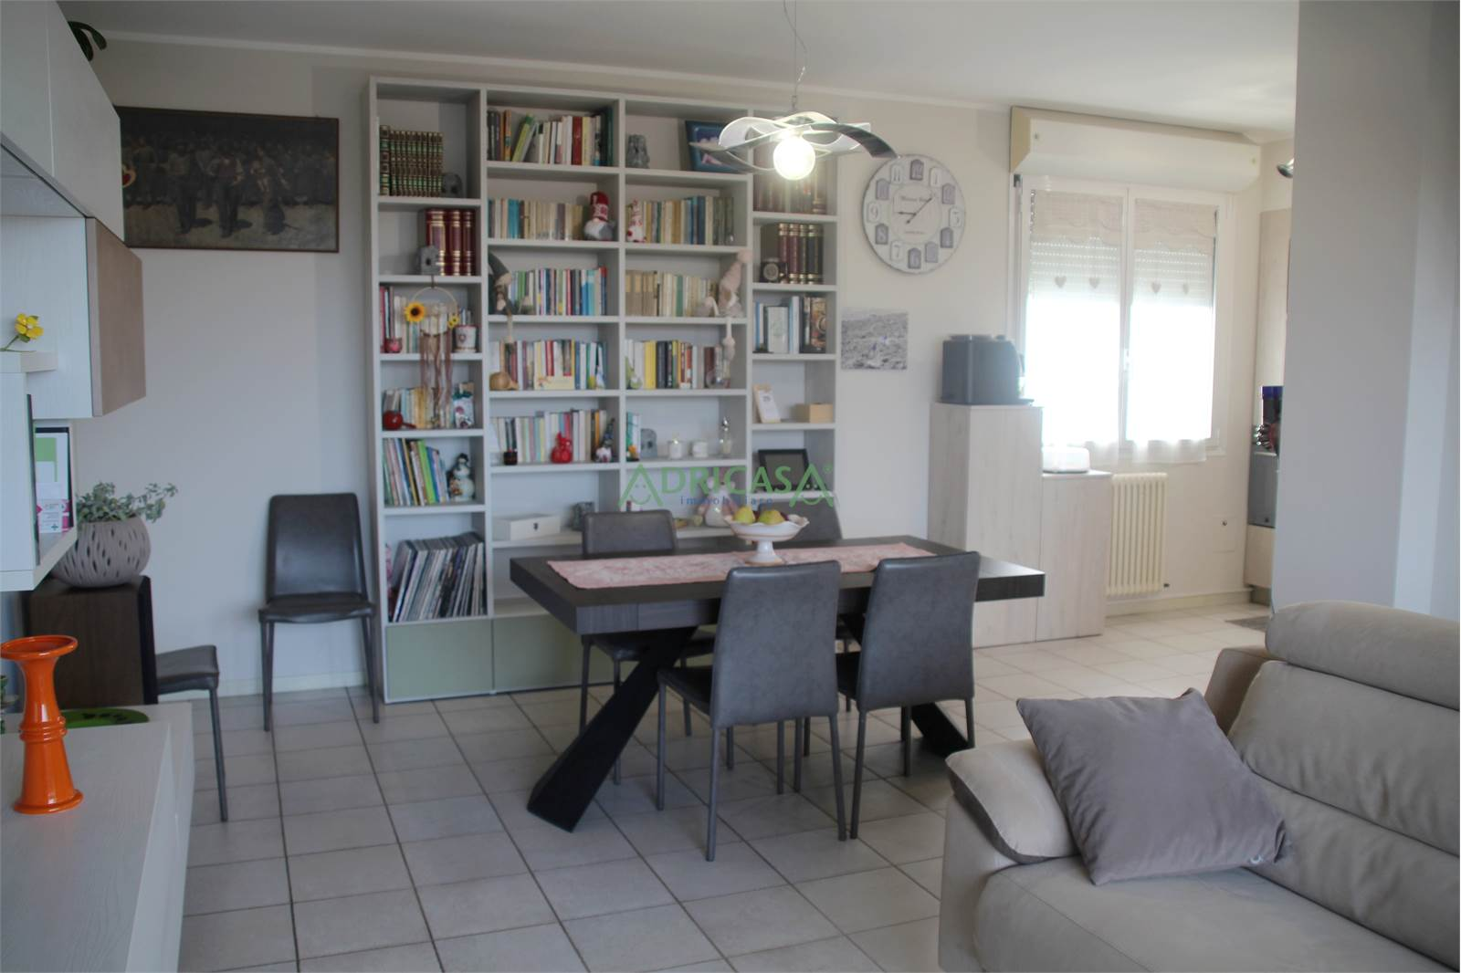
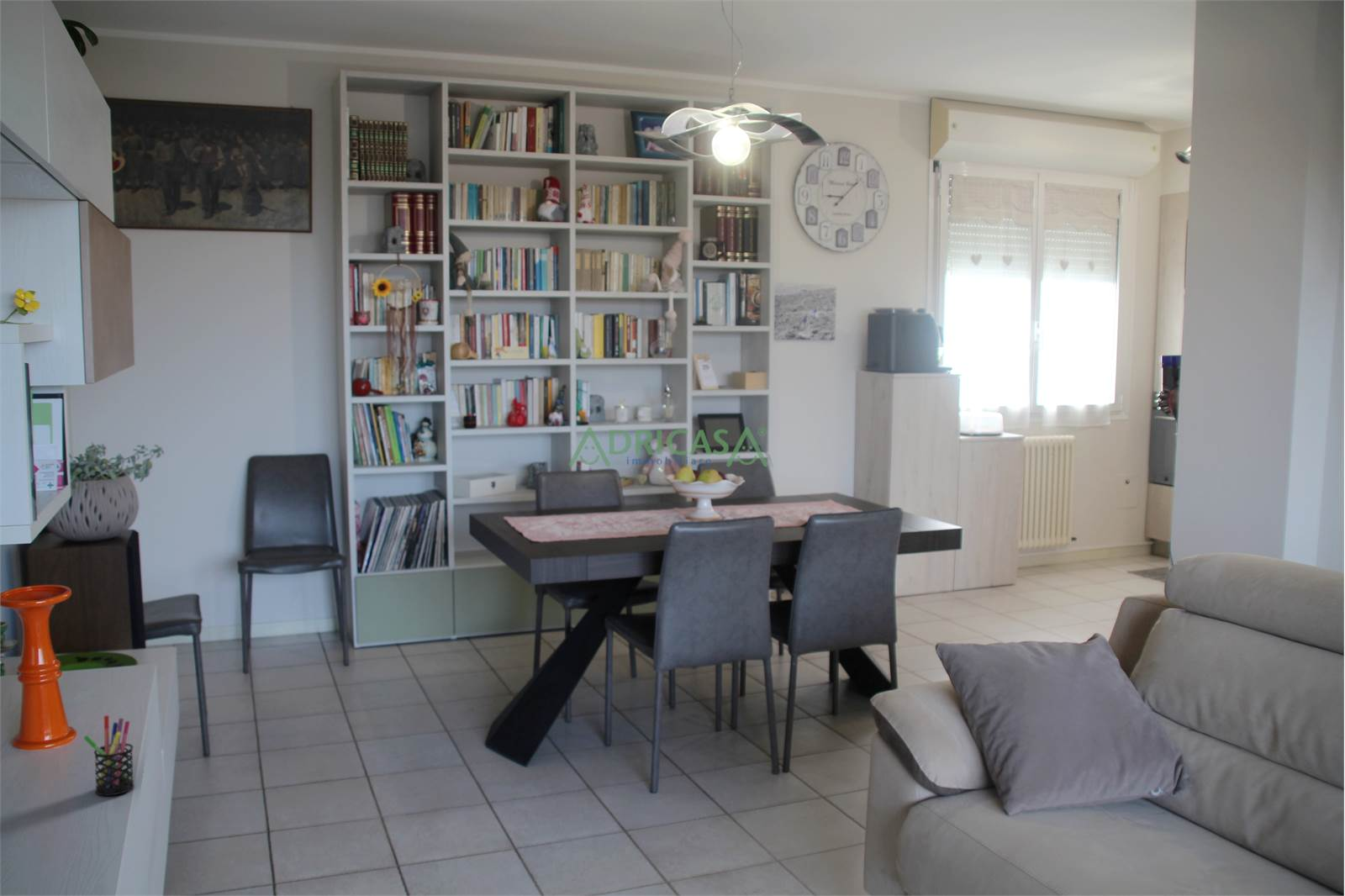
+ pen holder (108, 755)
